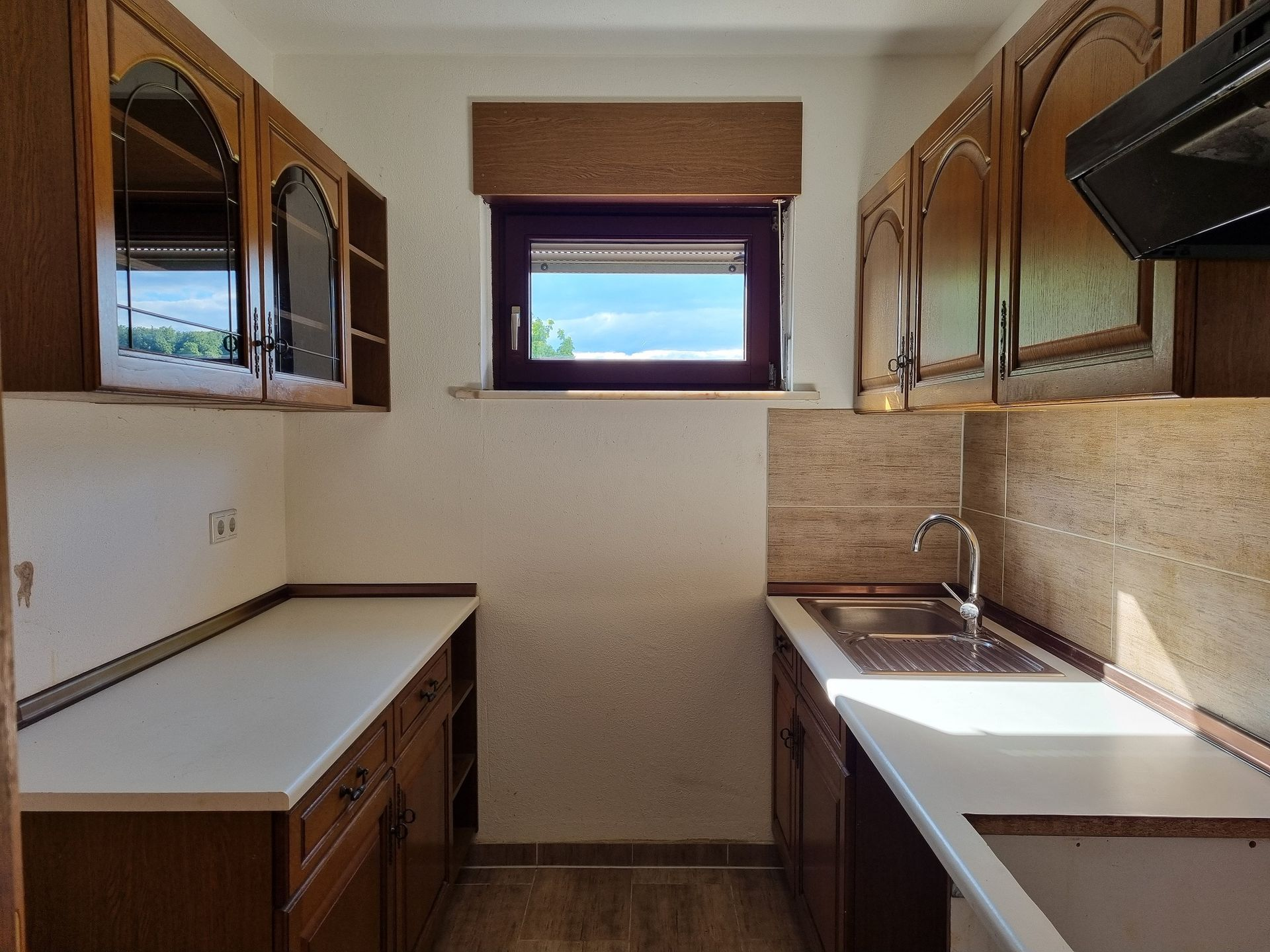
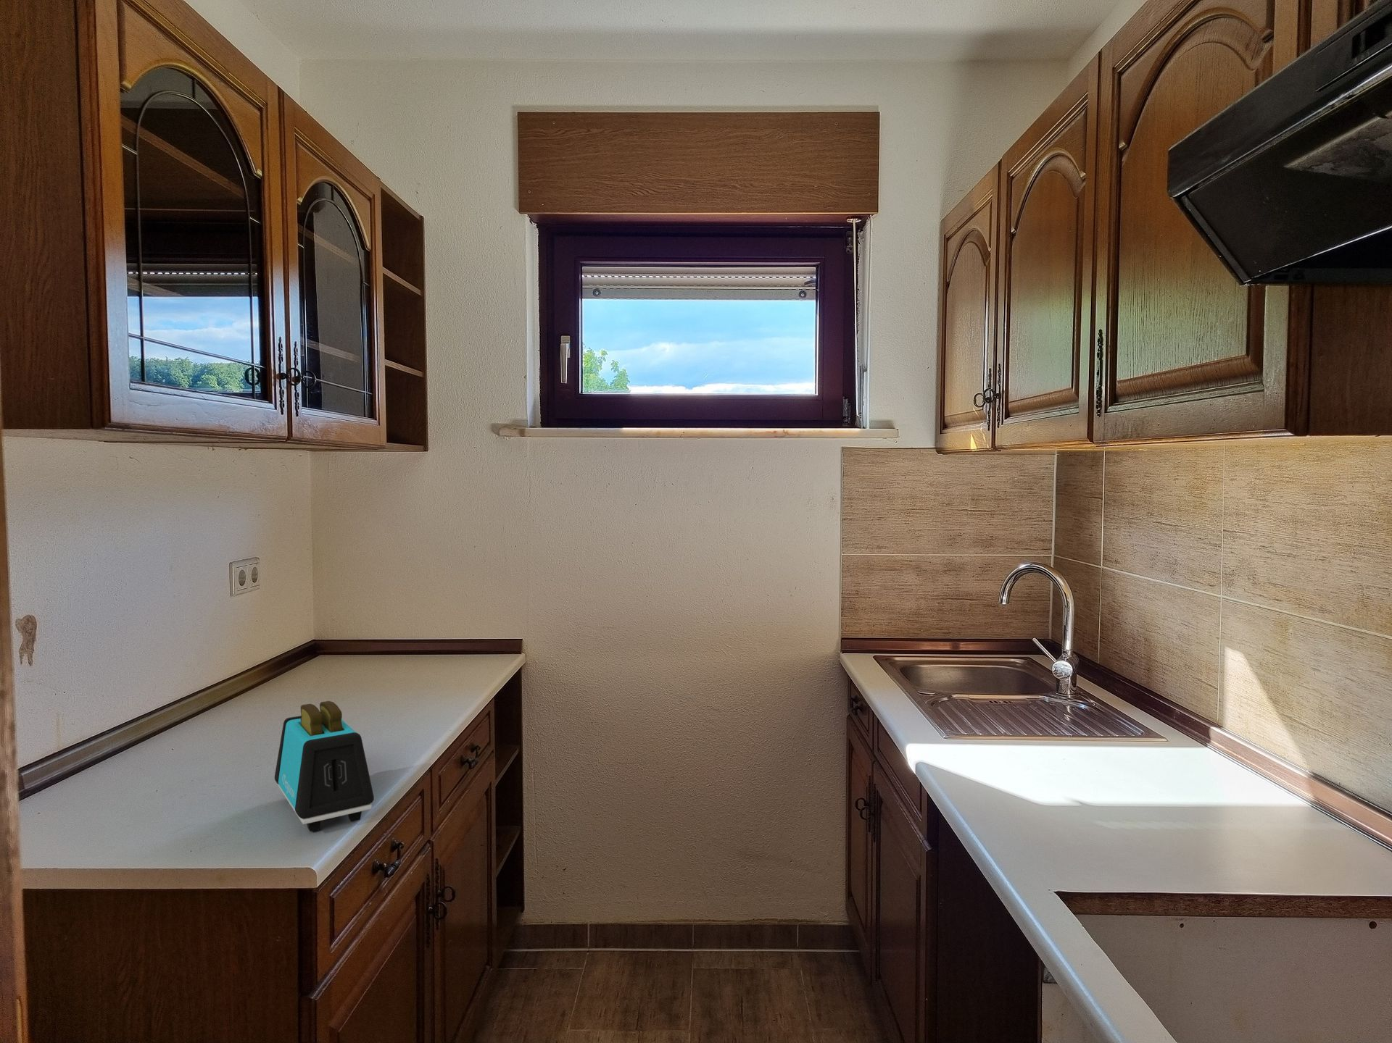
+ toaster (321, 757)
